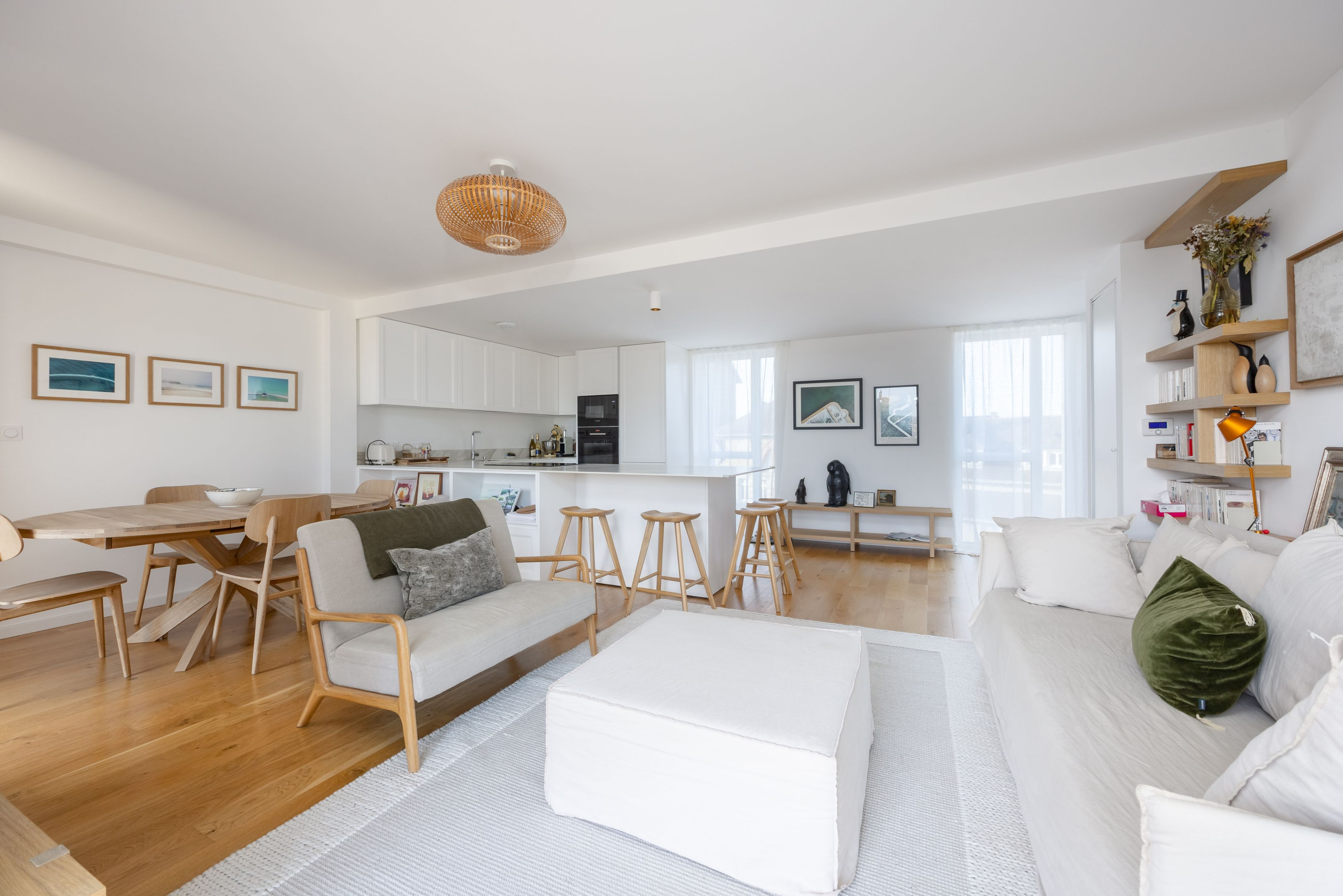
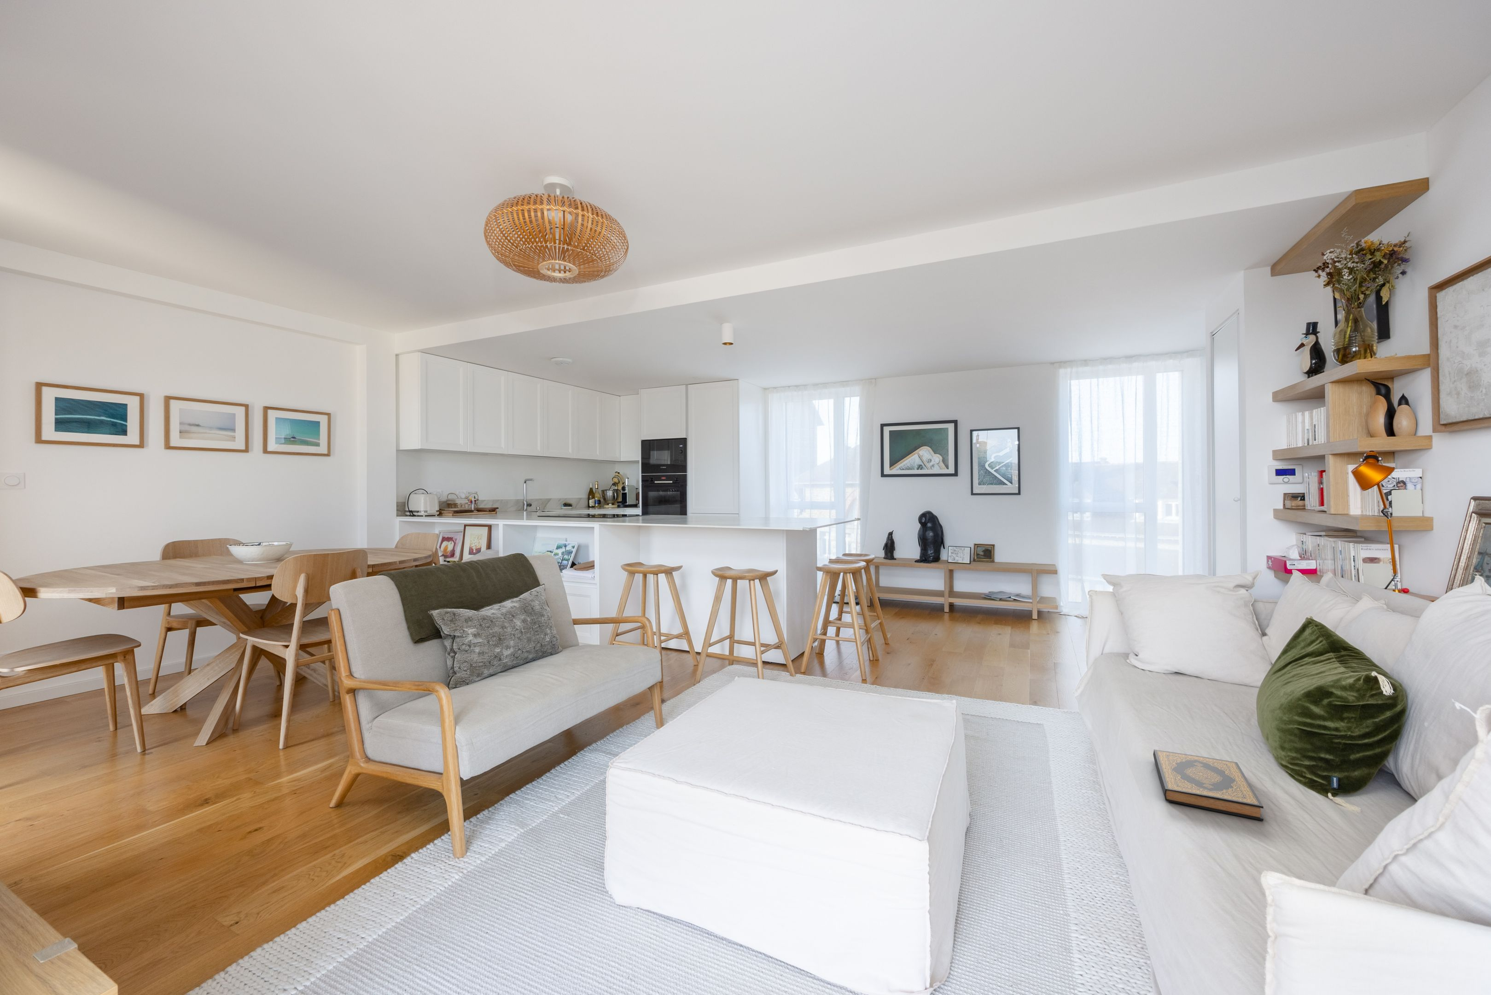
+ hardback book (1202, 781)
